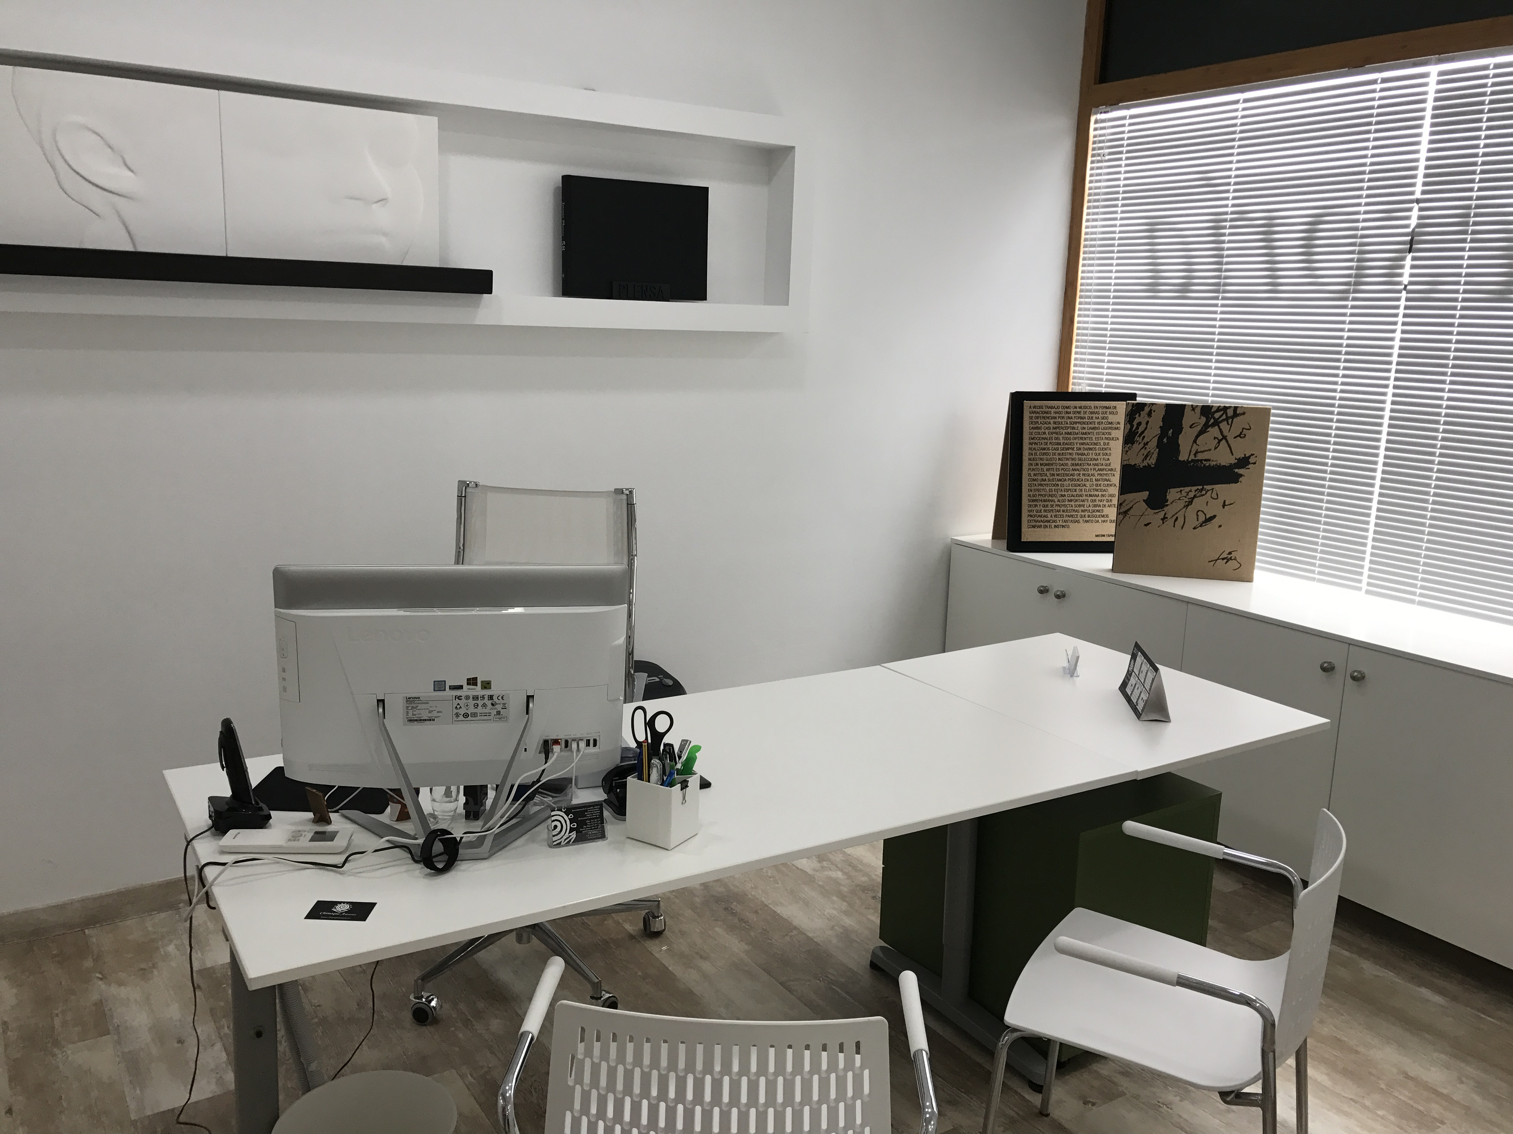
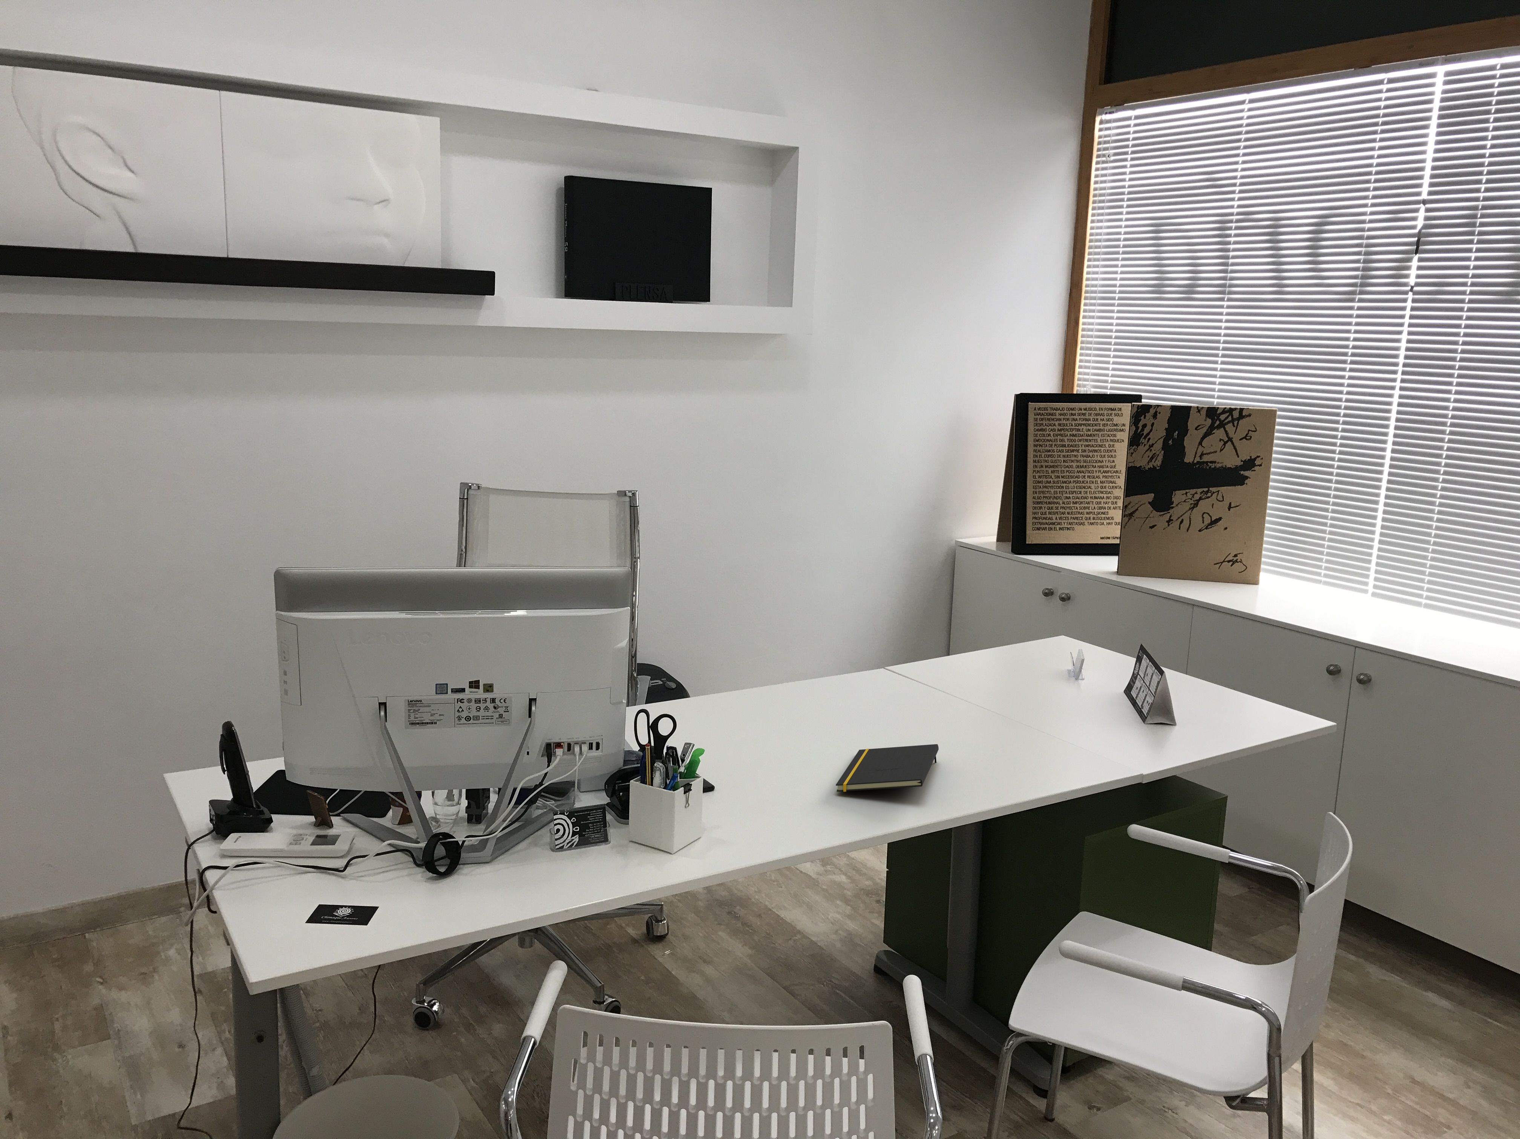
+ notepad (889, 767)
